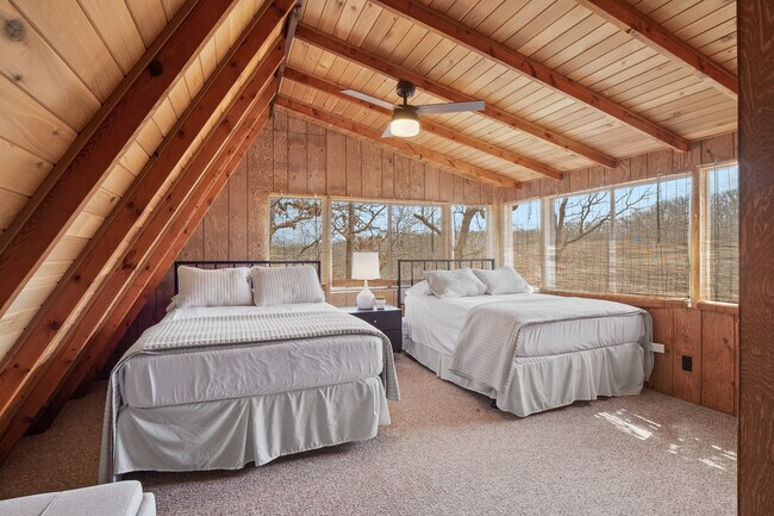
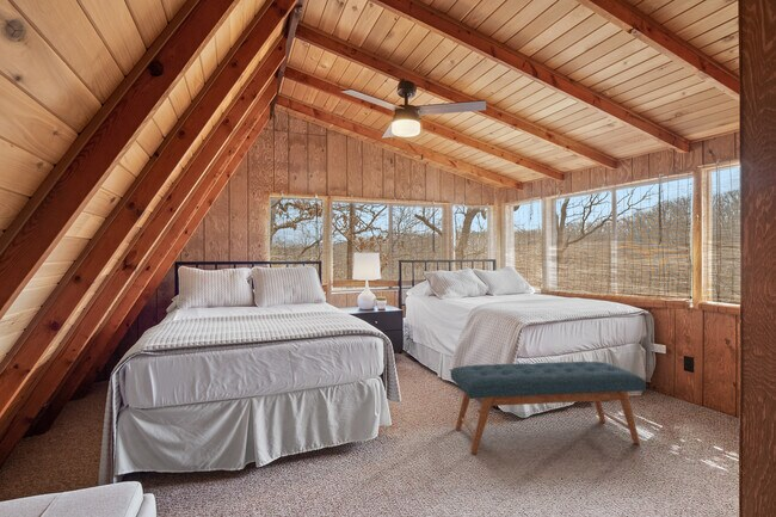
+ bench (543, 401)
